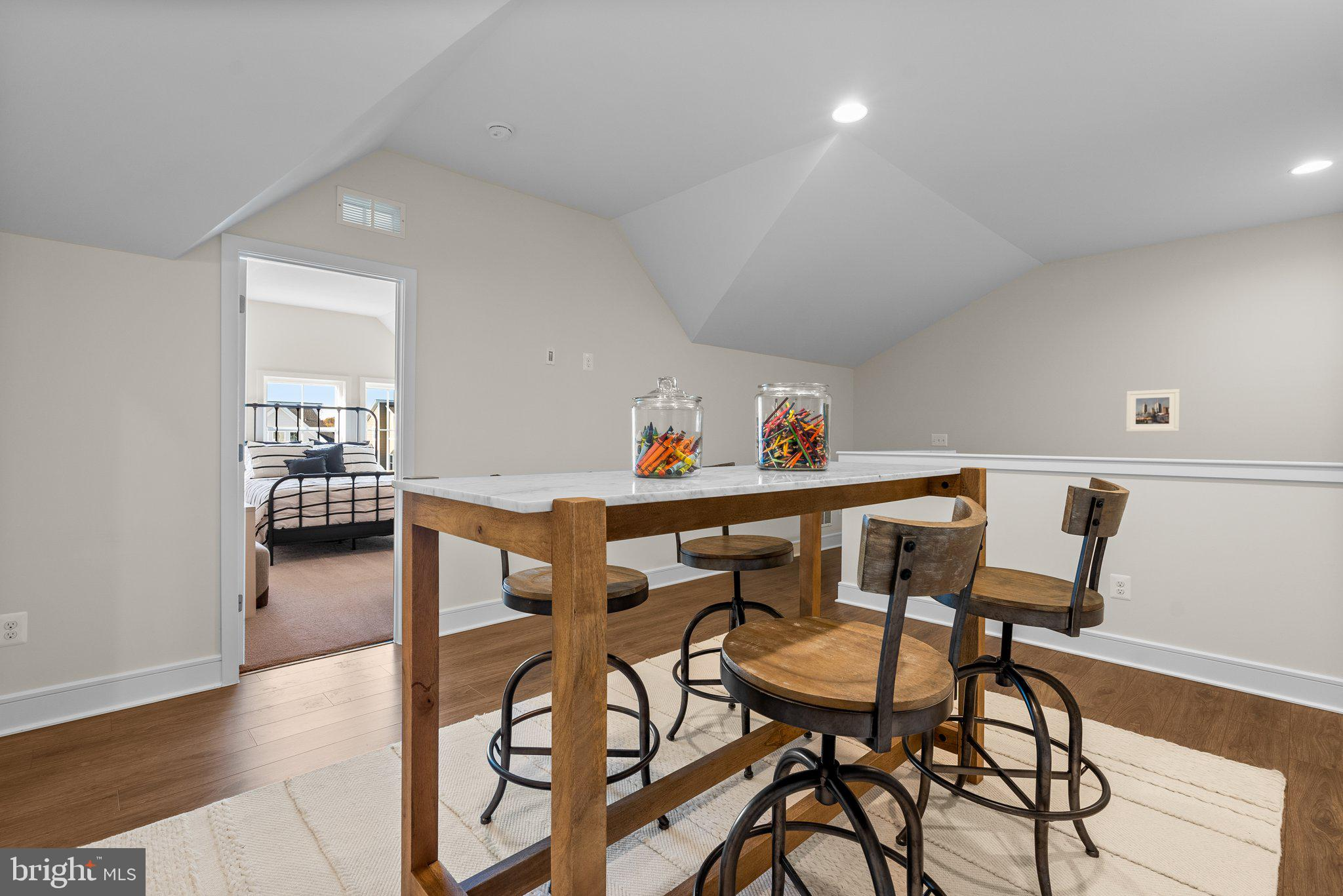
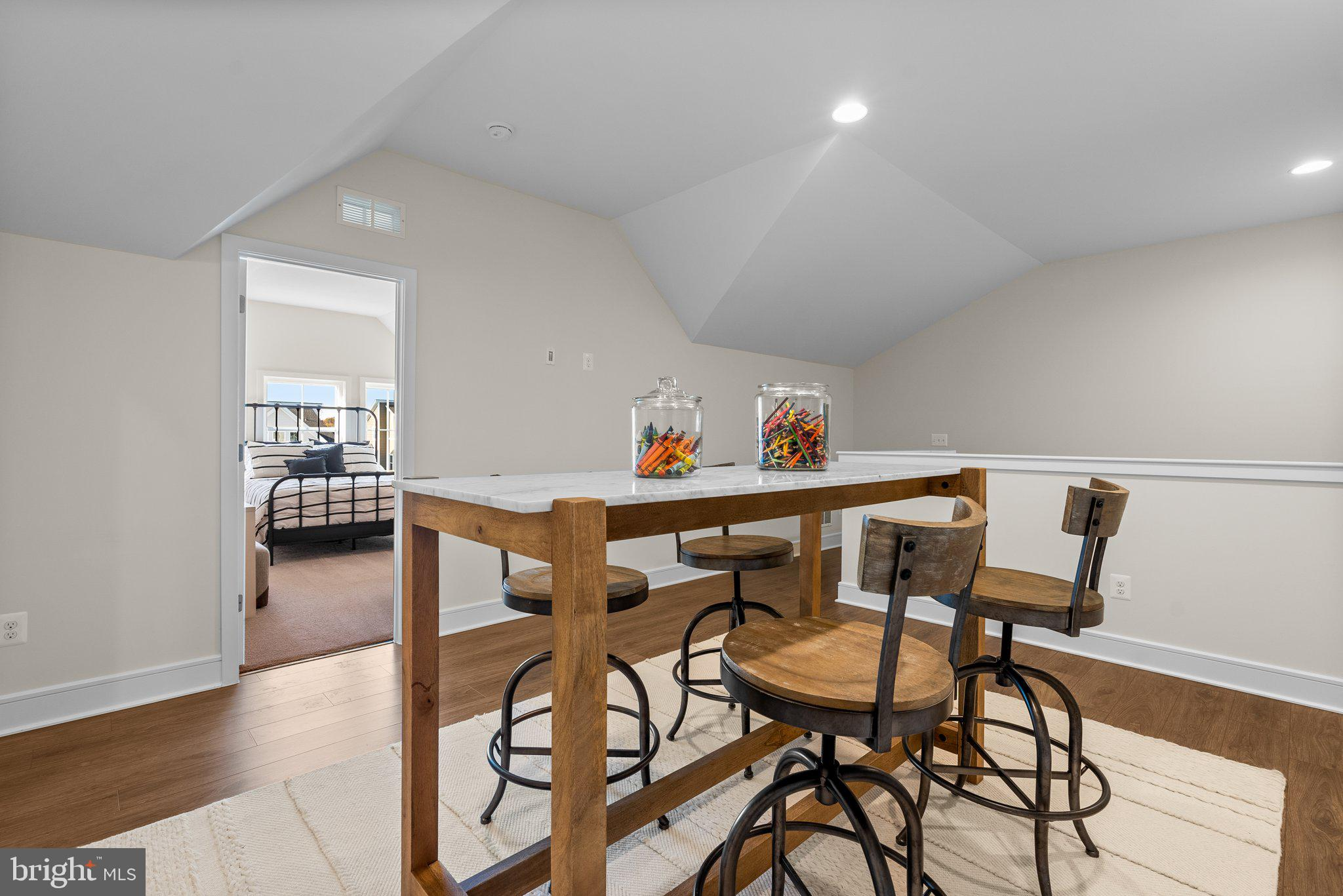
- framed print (1152, 410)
